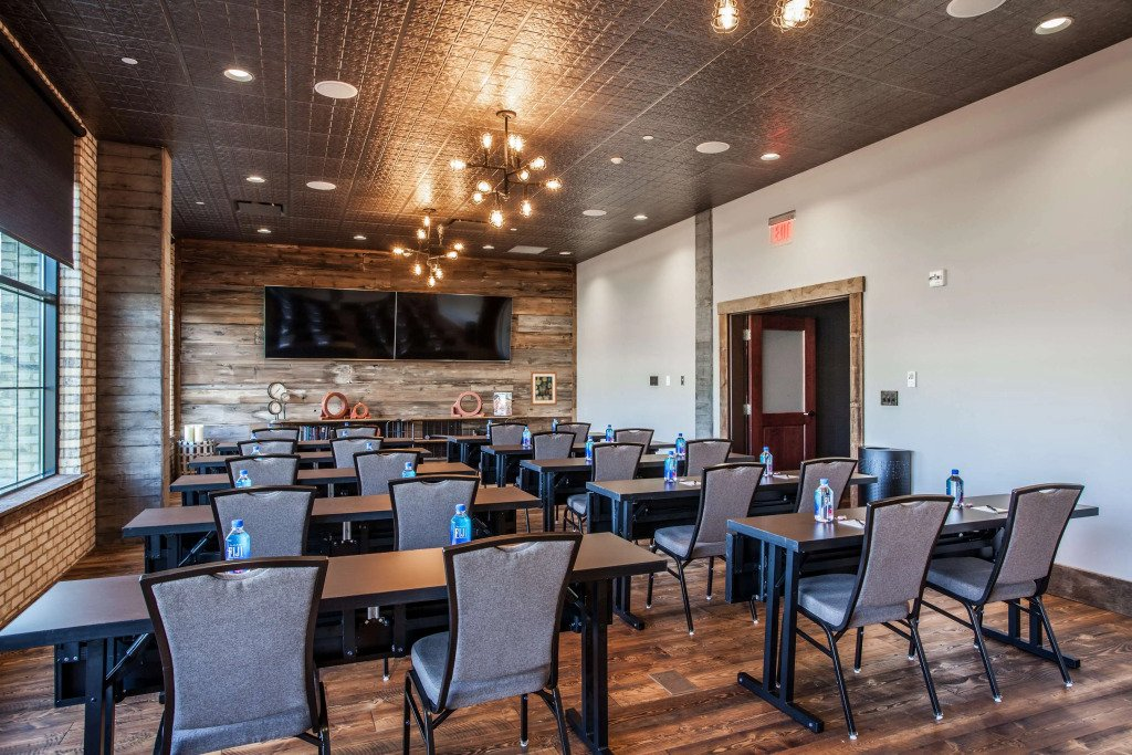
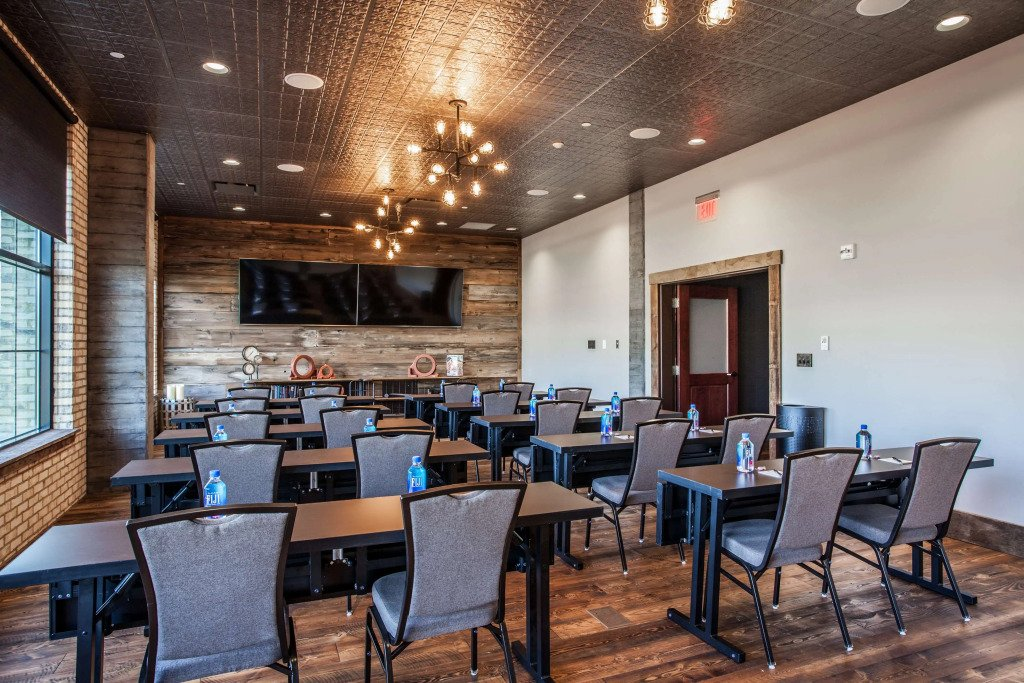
- wall art (544, 388)
